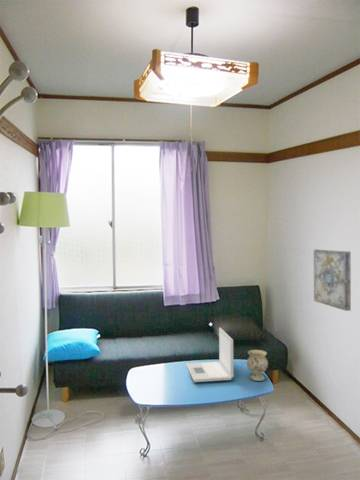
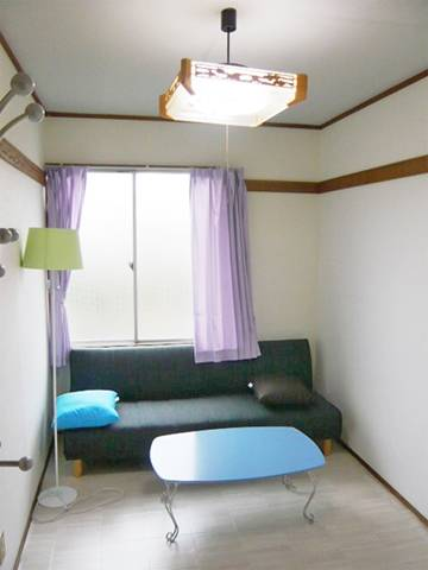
- wall art (330, 278)
- vase (257, 365)
- laptop (208, 362)
